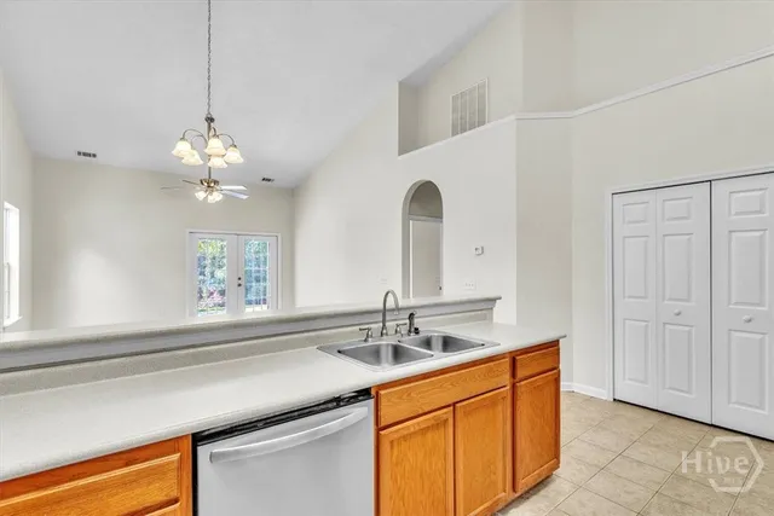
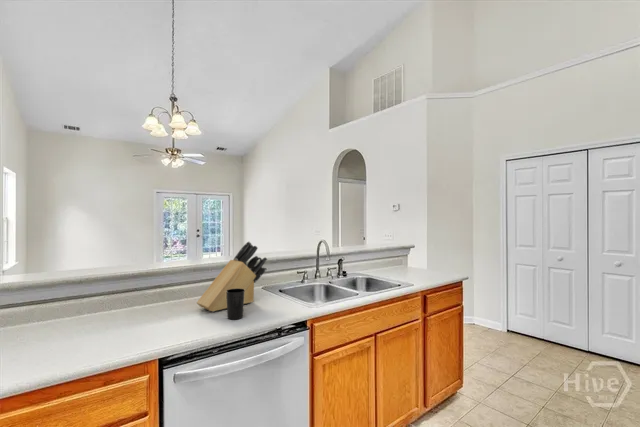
+ cup (235, 303)
+ knife block (234, 273)
